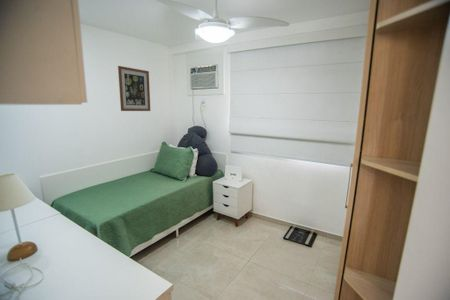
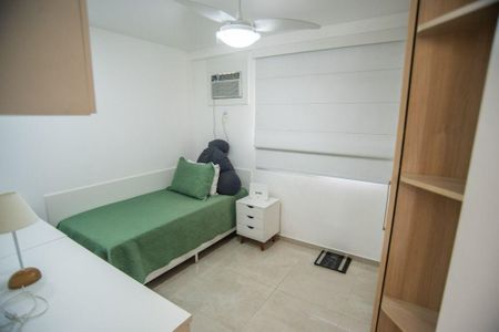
- wall art (135, 90)
